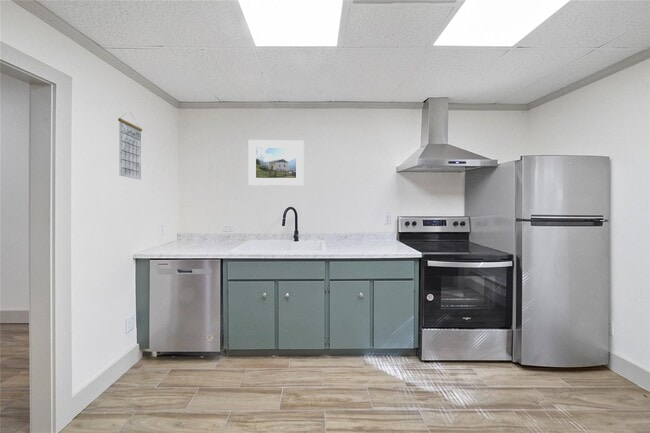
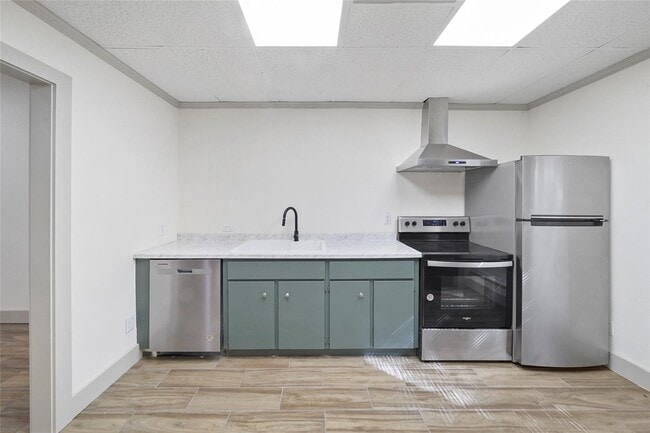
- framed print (276, 162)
- calendar (130, 144)
